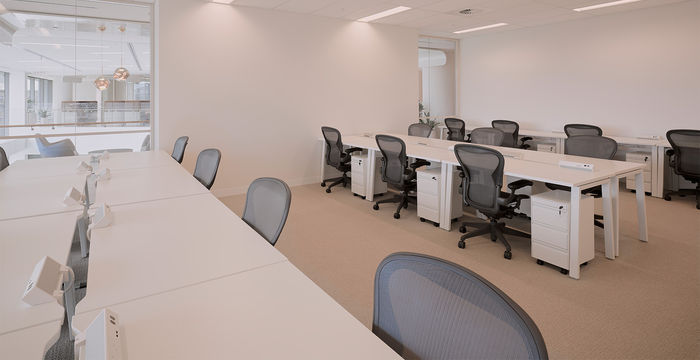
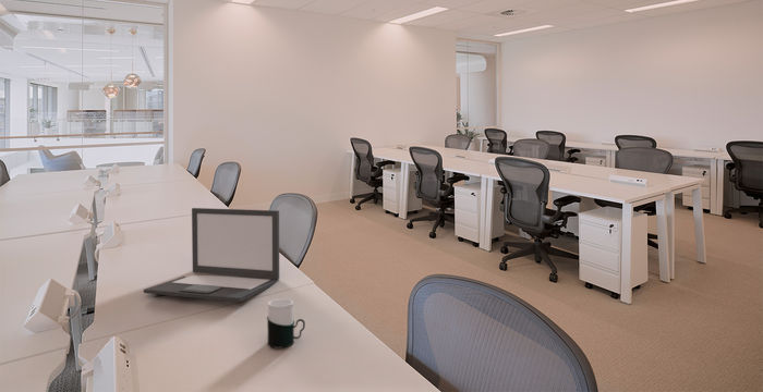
+ laptop (215, 249)
+ cup (286, 322)
